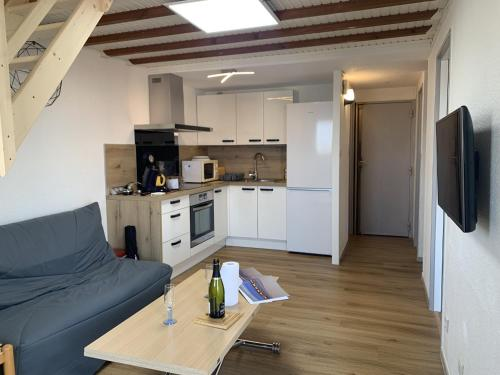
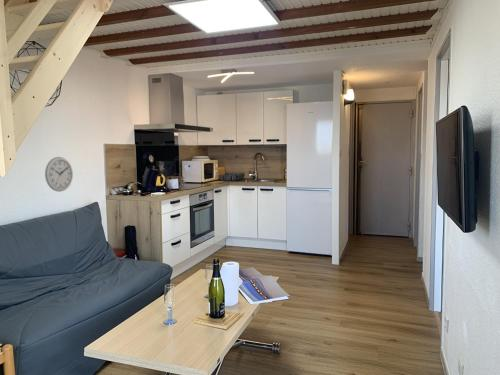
+ wall clock (60, 174)
